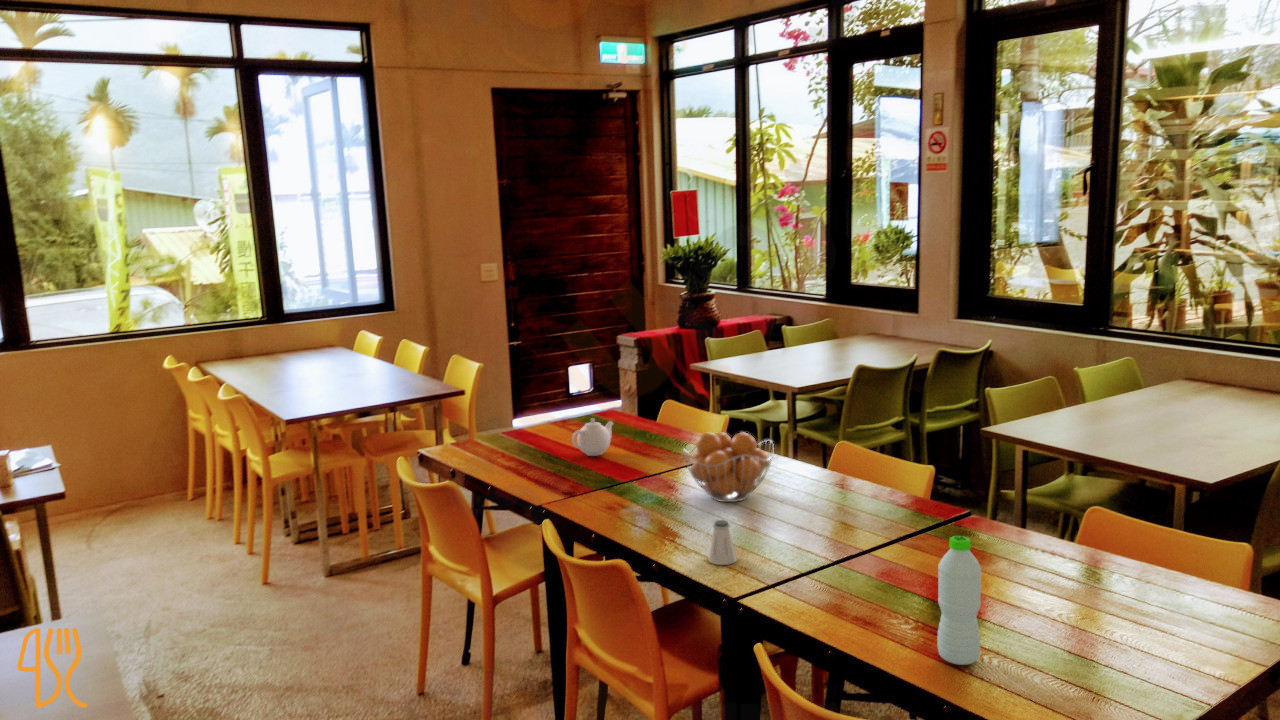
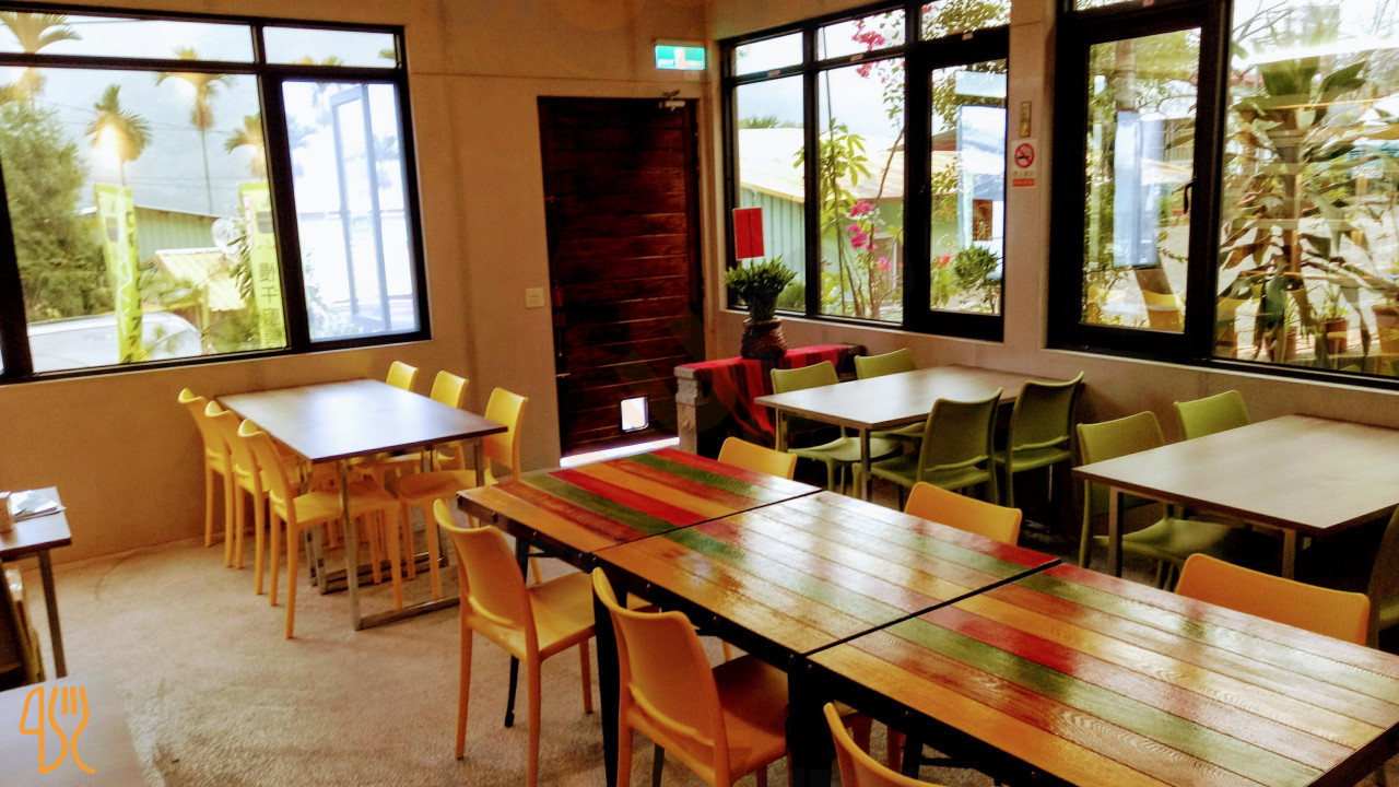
- fruit basket (728, 464)
- teapot (593, 436)
- water bottle (959, 599)
- saltshaker (721, 540)
